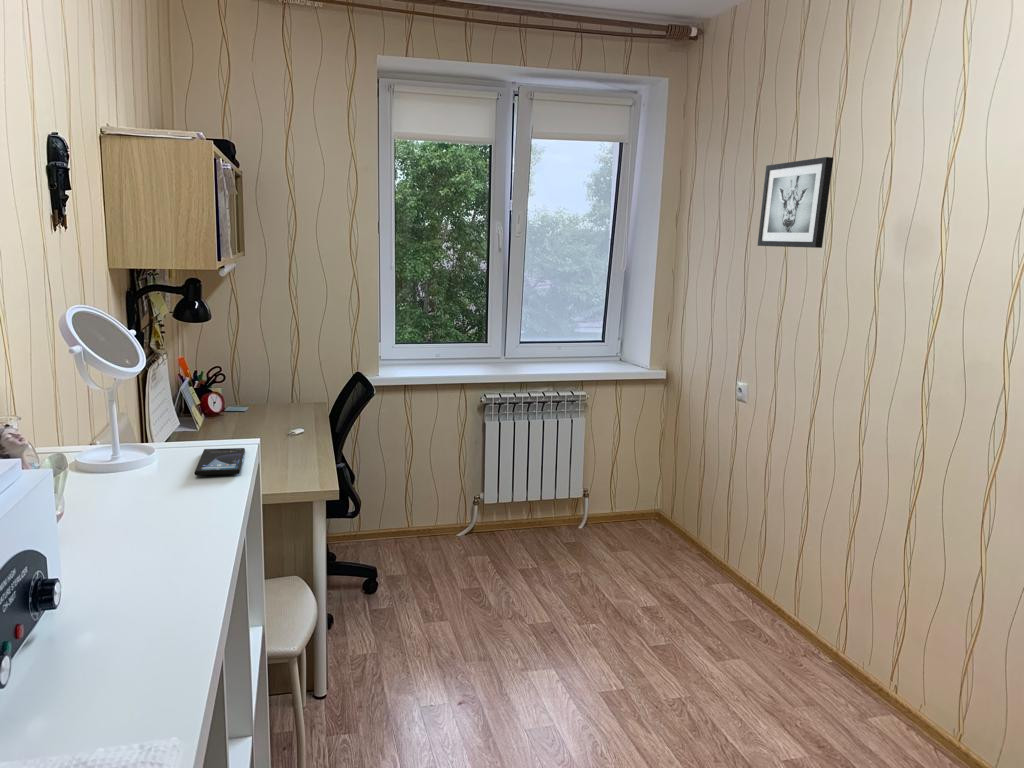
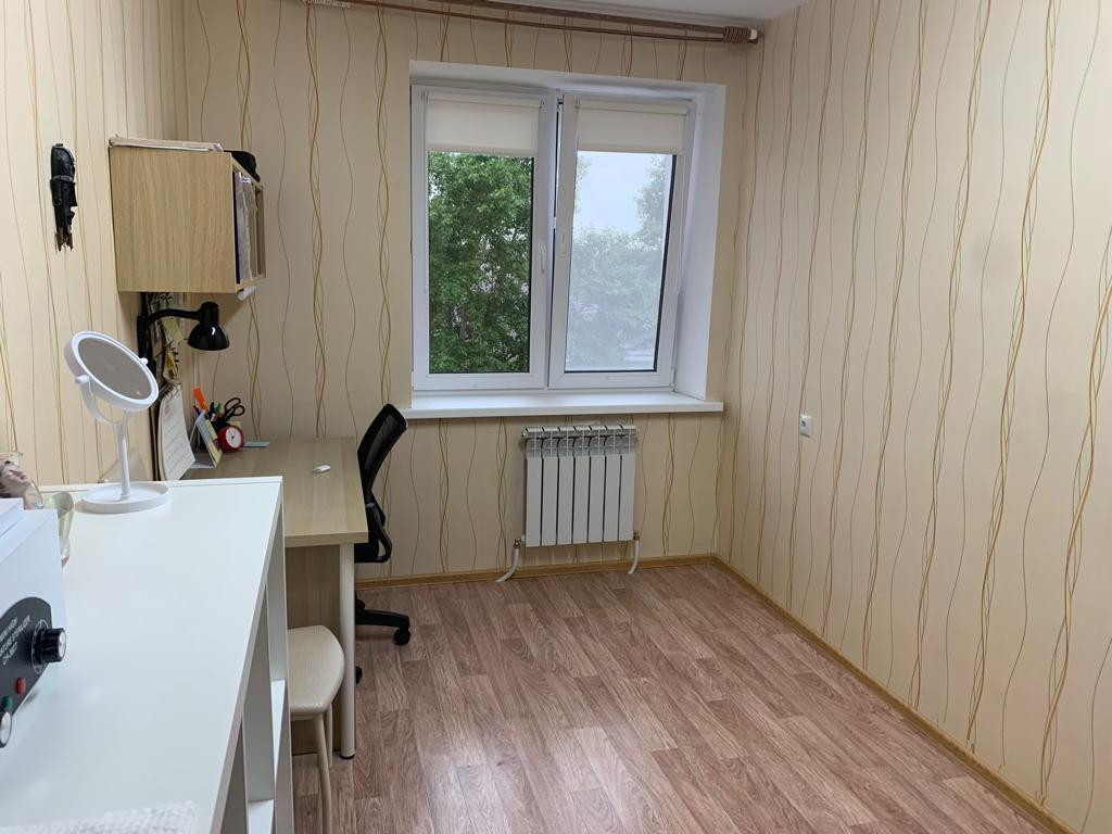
- wall art (792, 204)
- smartphone (221, 461)
